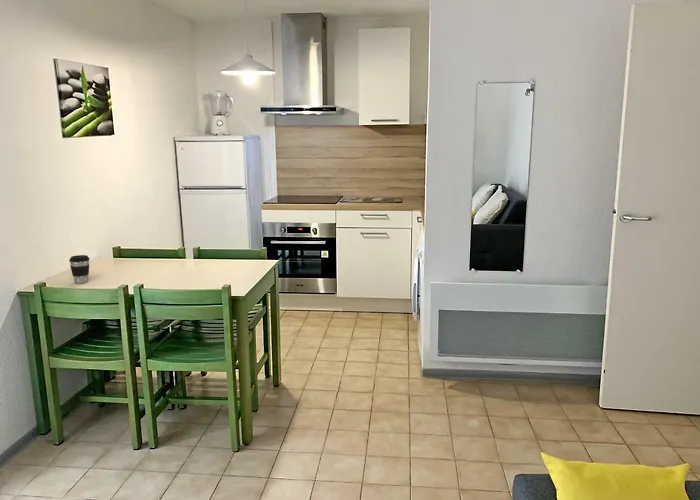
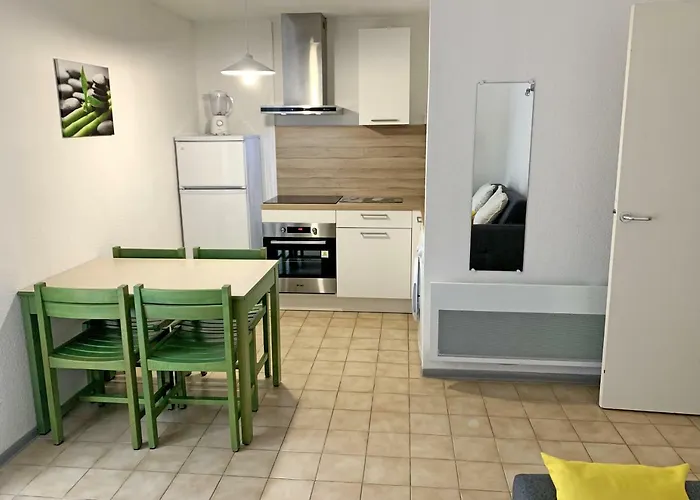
- coffee cup (80, 269)
